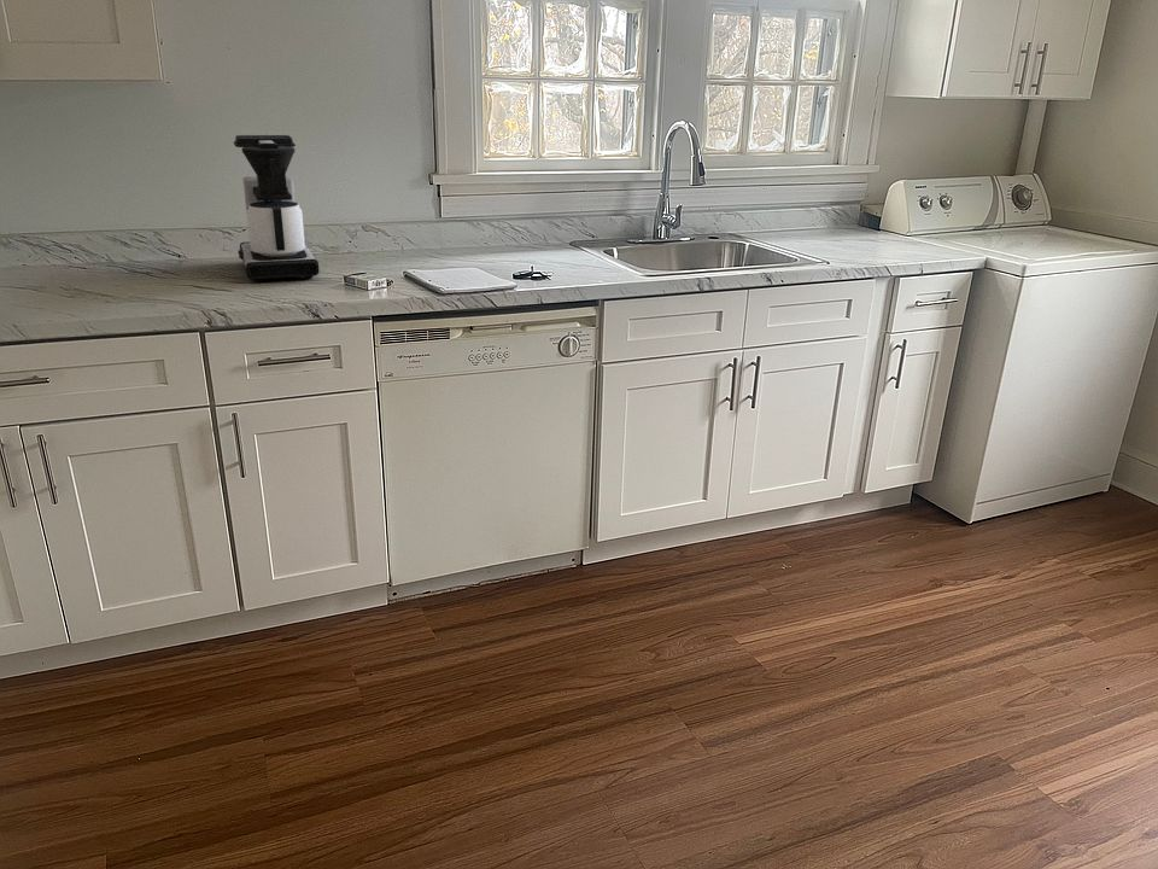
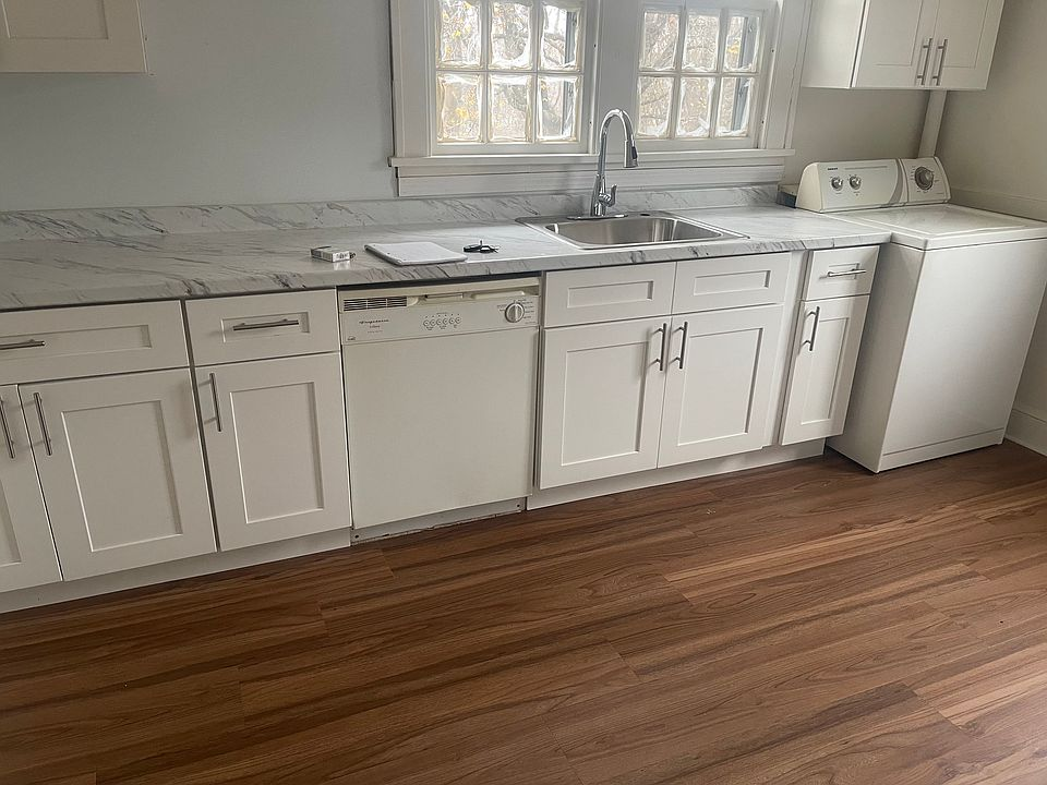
- coffee maker (273, 206)
